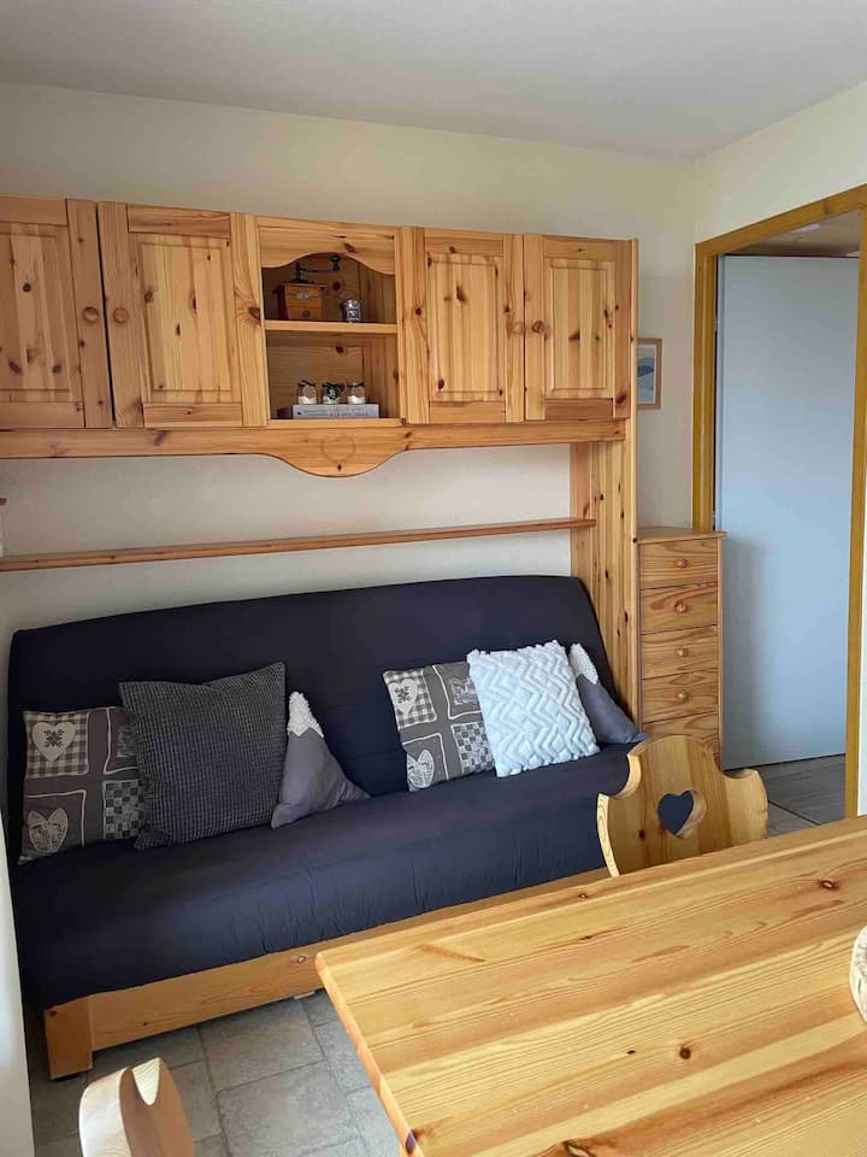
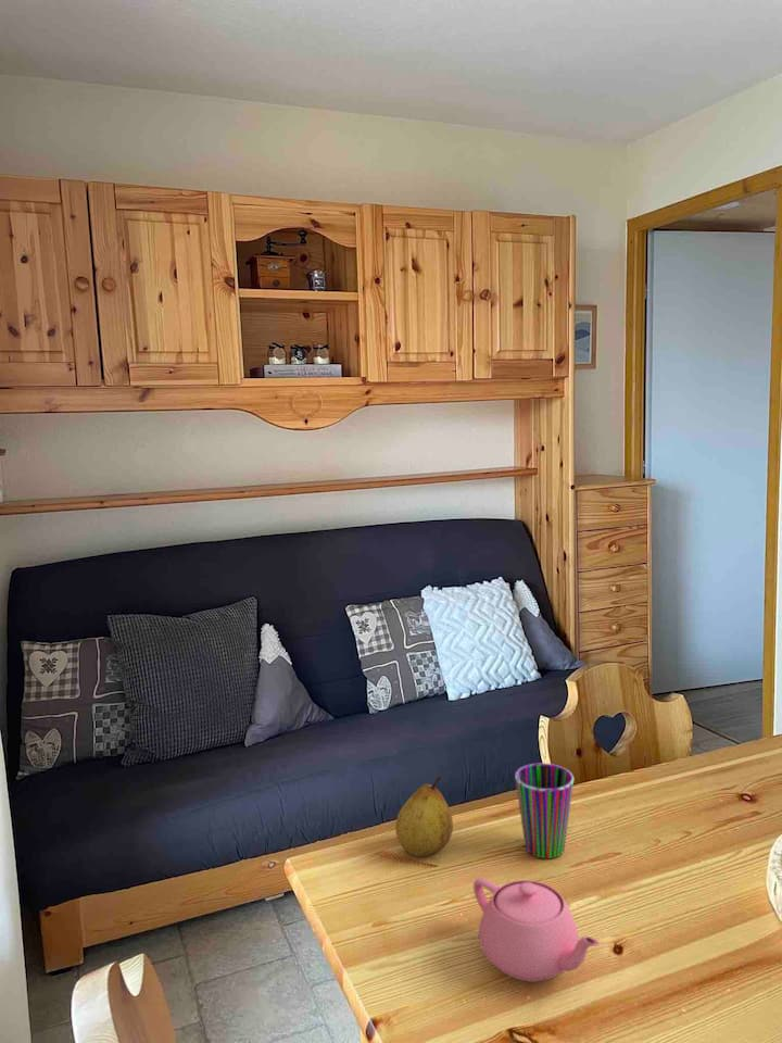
+ teapot (532, 925)
+ fruit (424, 813)
+ cup (544, 812)
